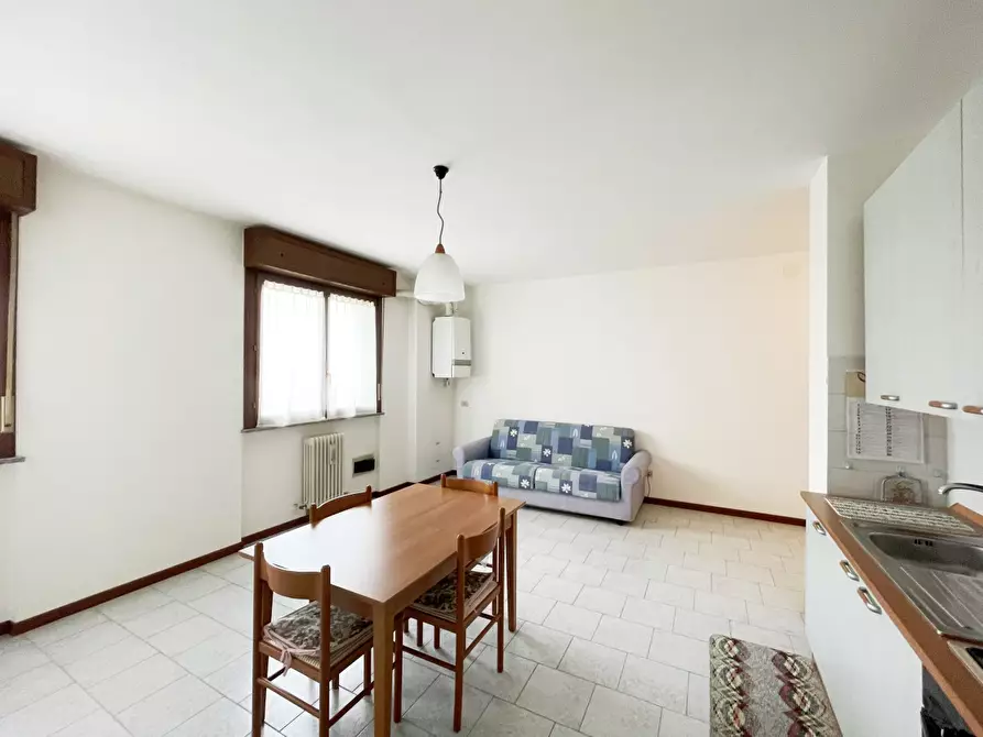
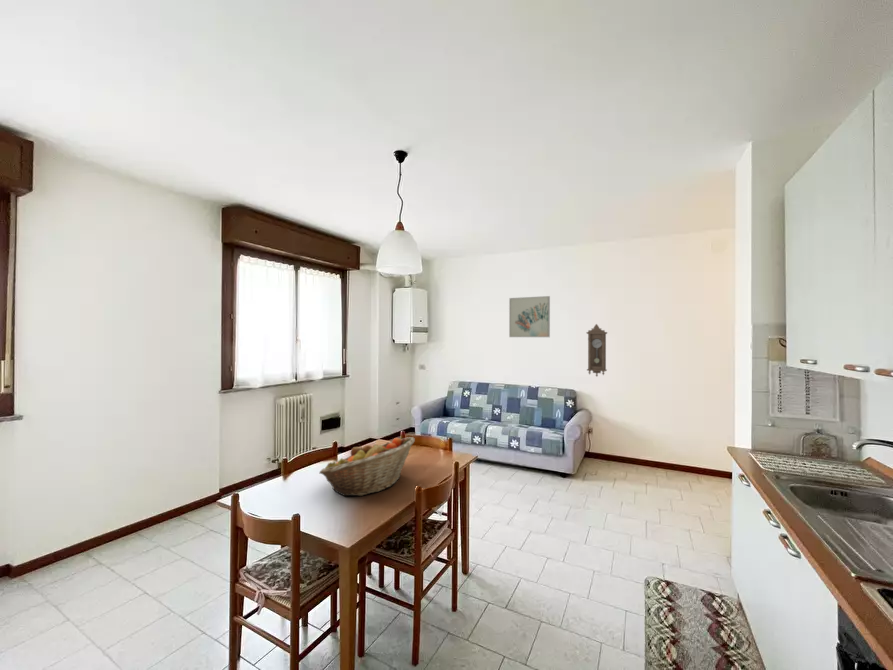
+ wall art (529, 317)
+ fruit basket (370, 461)
+ pendulum clock (596, 350)
